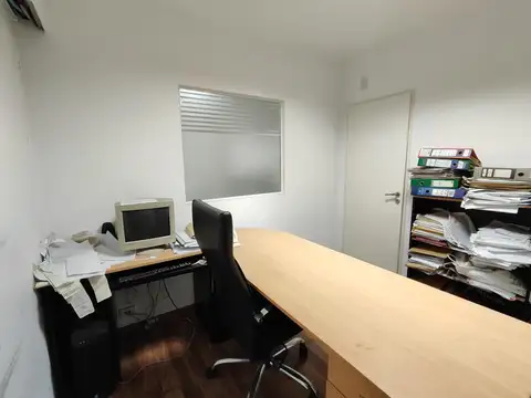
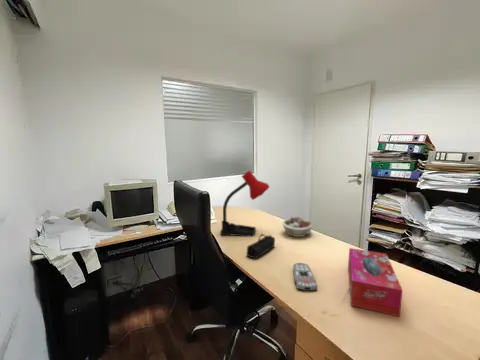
+ desk lamp (250, 197)
+ succulent planter (296, 226)
+ tissue box (370, 276)
+ pencil case (261, 243)
+ remote control (303, 275)
